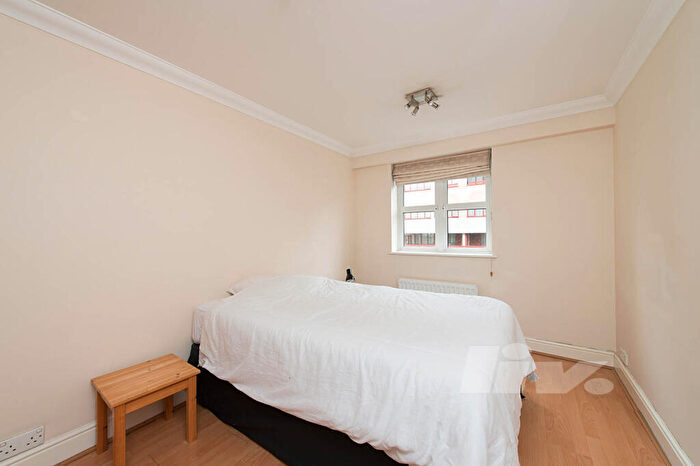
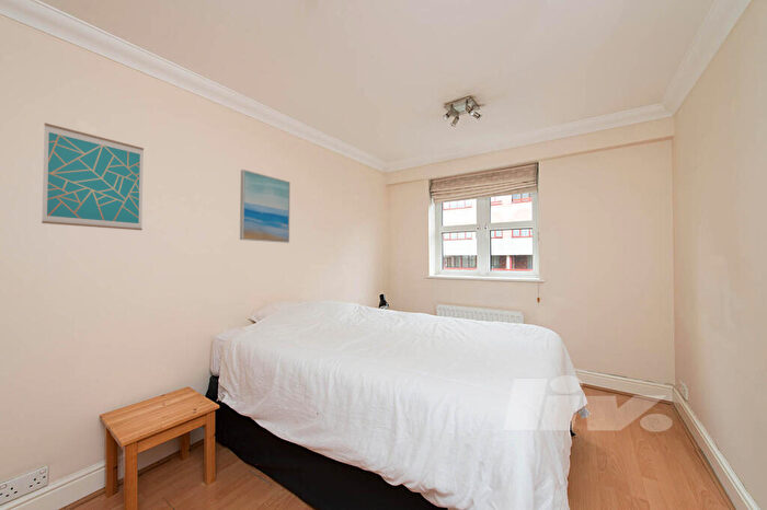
+ wall art (266, 208)
+ wall art (98, 182)
